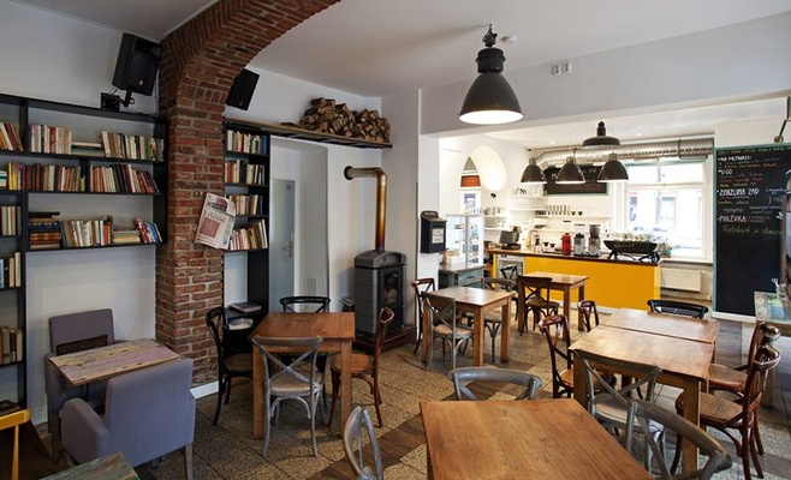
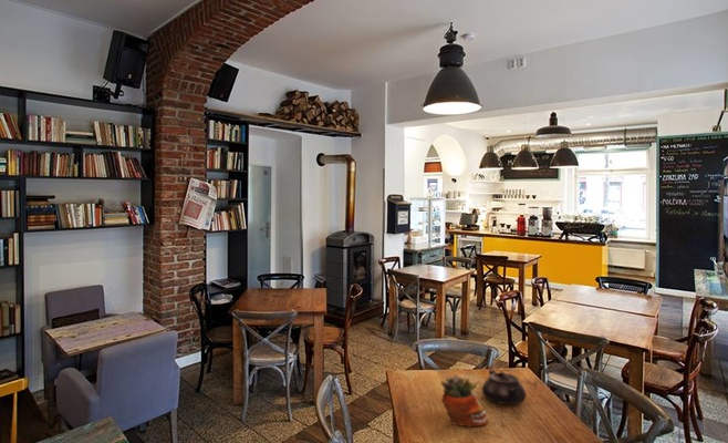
+ succulent planter (464, 398)
+ teapot (503, 384)
